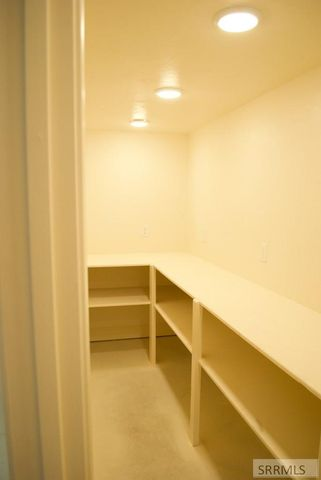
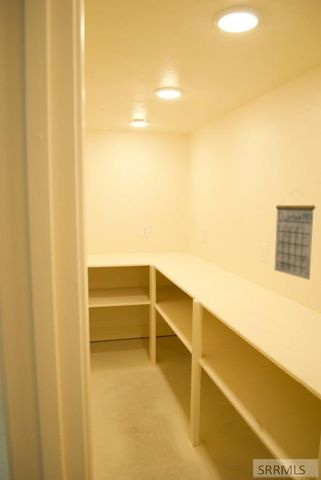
+ calendar (293, 232)
